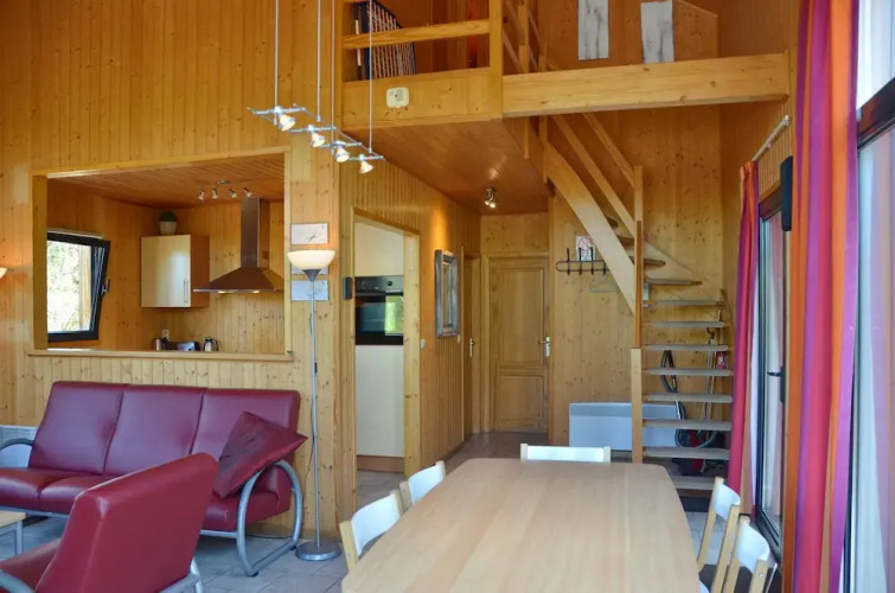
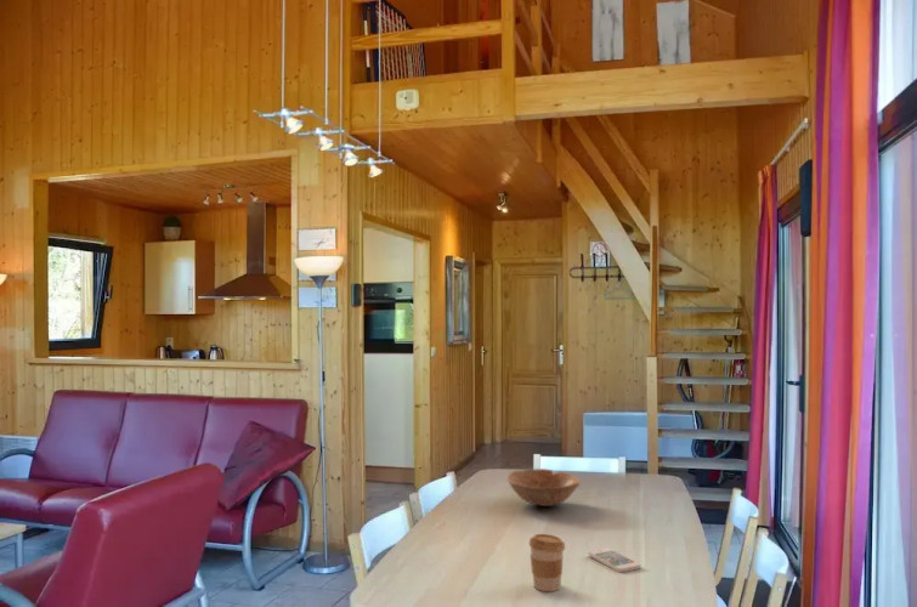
+ smartphone (613, 560)
+ bowl (543, 490)
+ coffee cup (547, 561)
